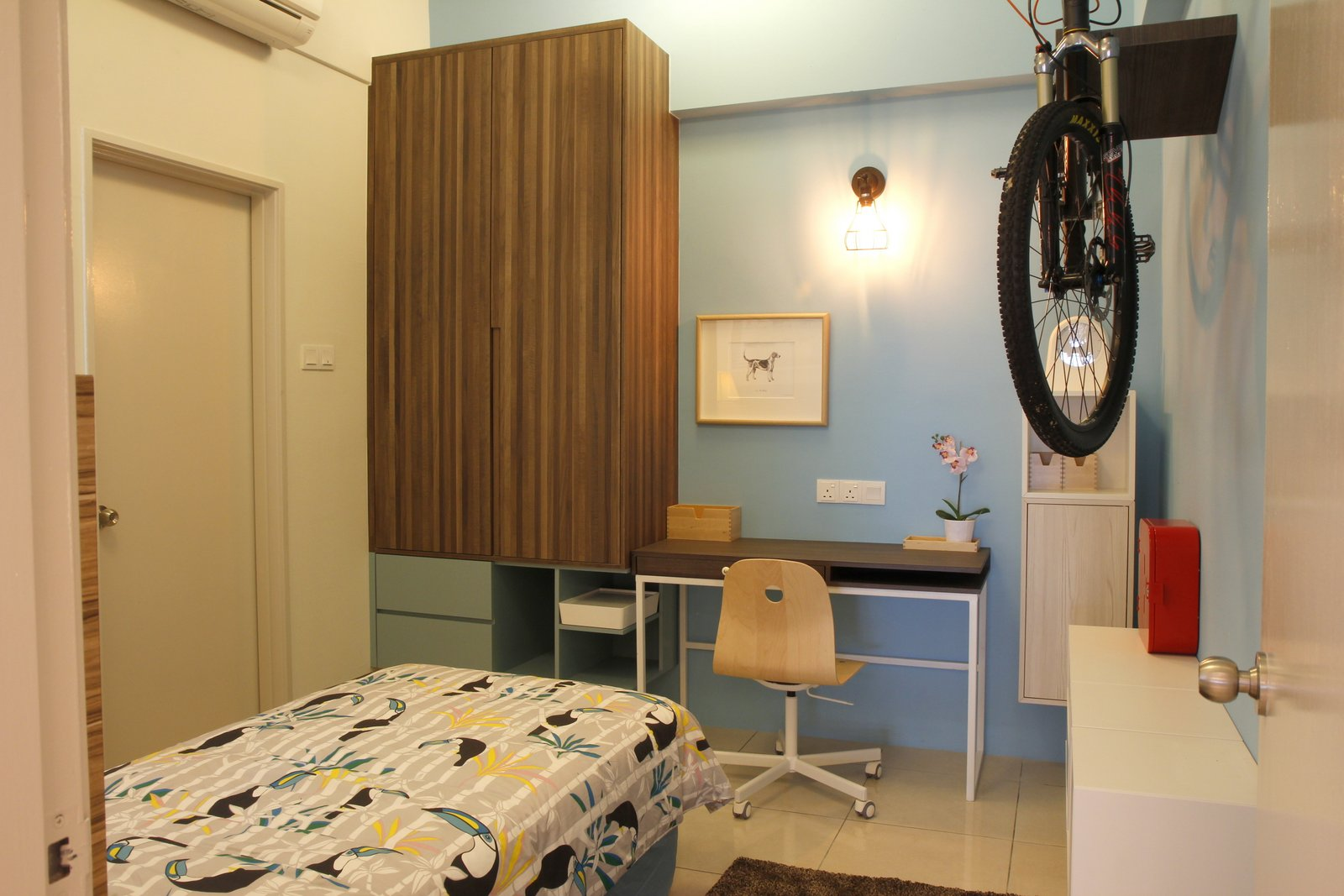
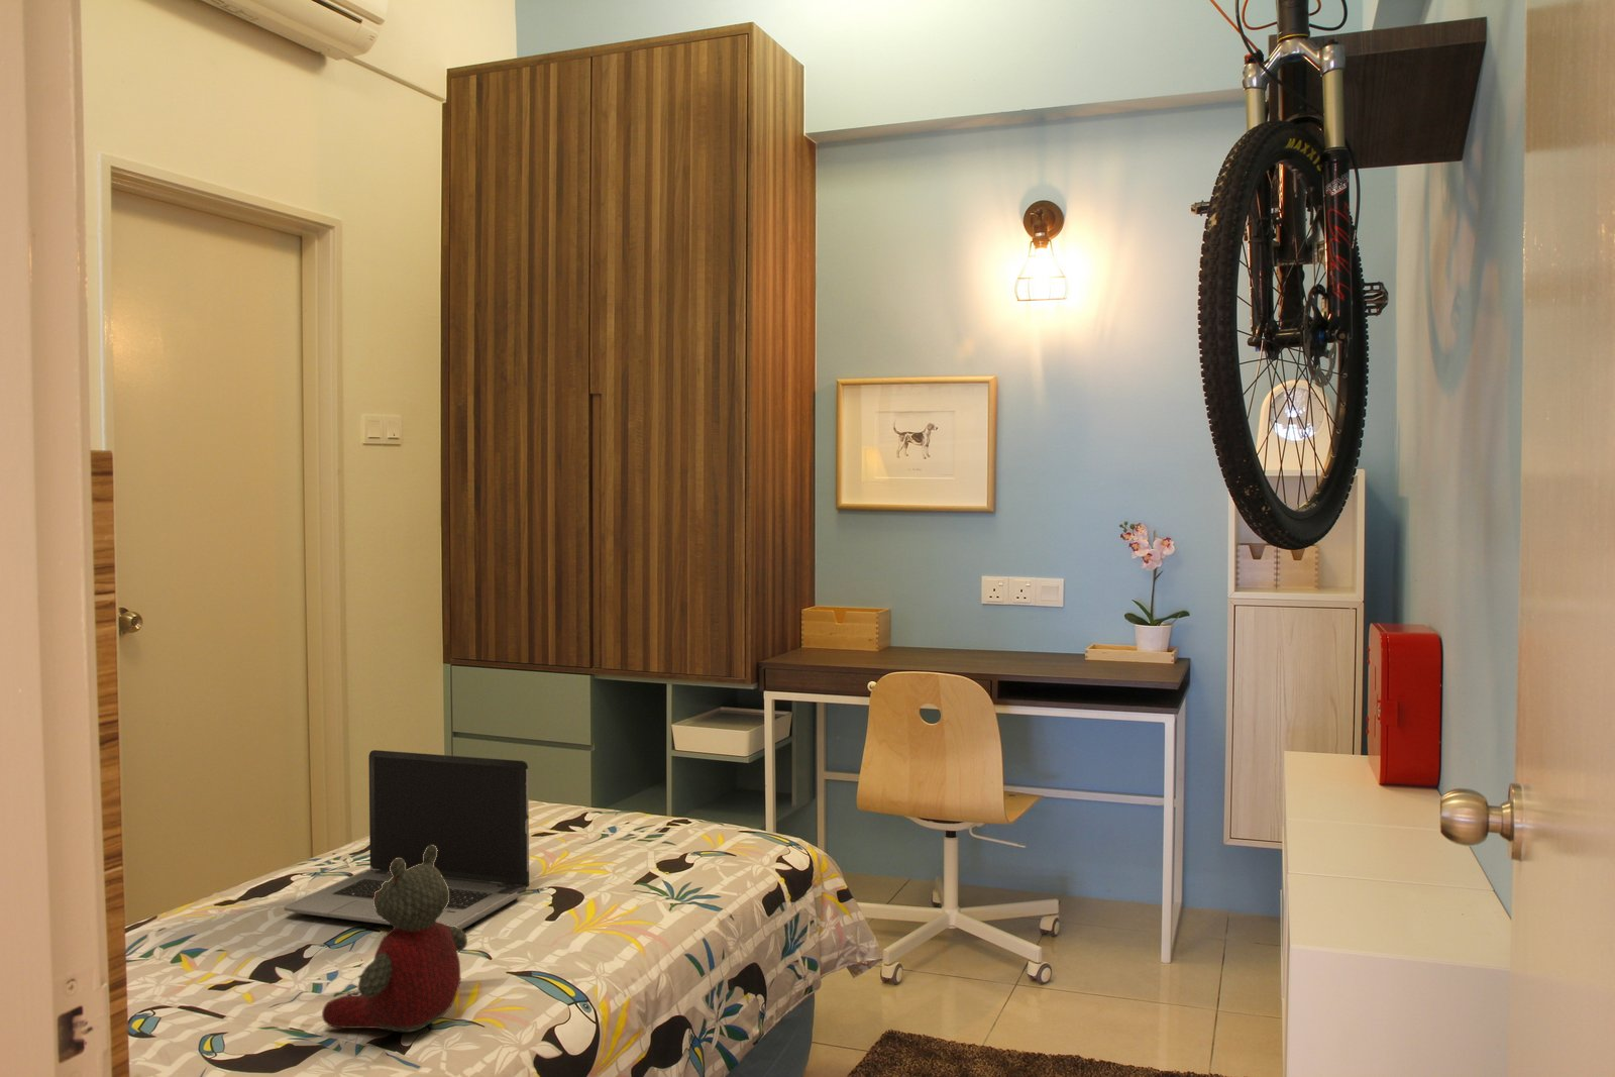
+ stuffed bear (394, 935)
+ laptop computer (407, 837)
